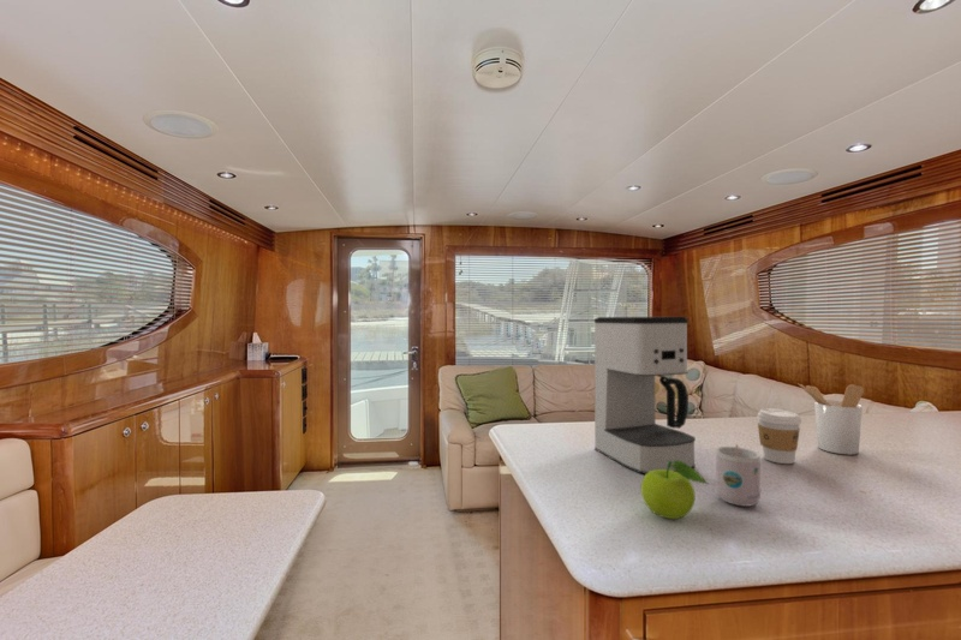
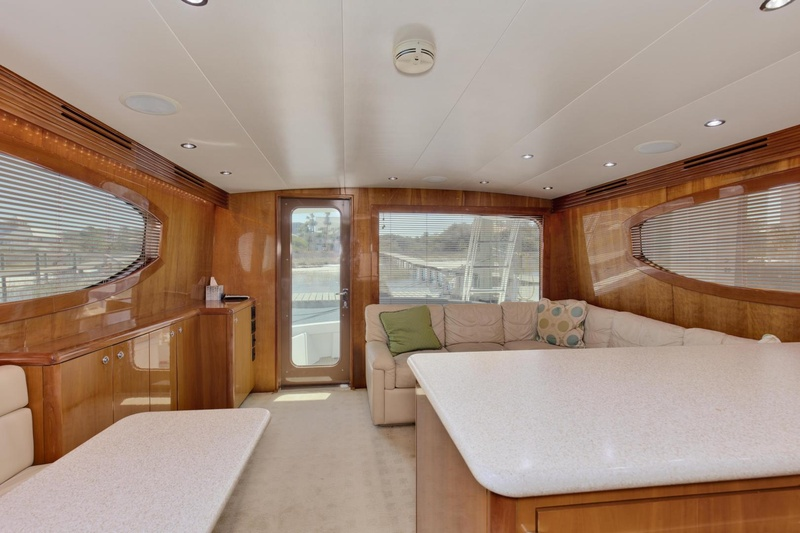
- utensil holder (828, 415)
- coffee cup (778, 435)
- mug (738, 467)
- coffee maker (650, 387)
- fruit (675, 490)
